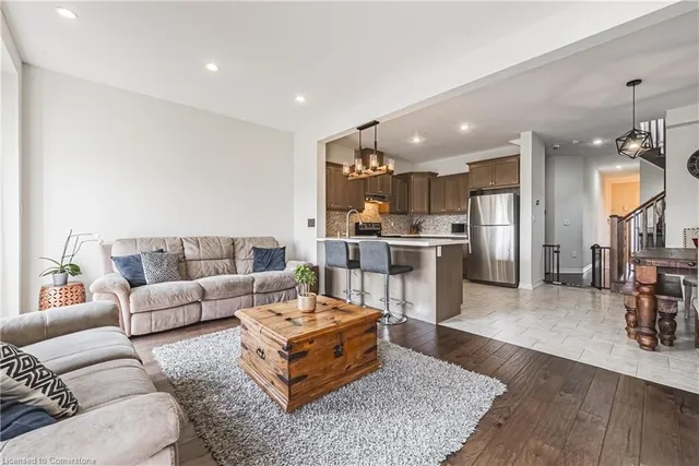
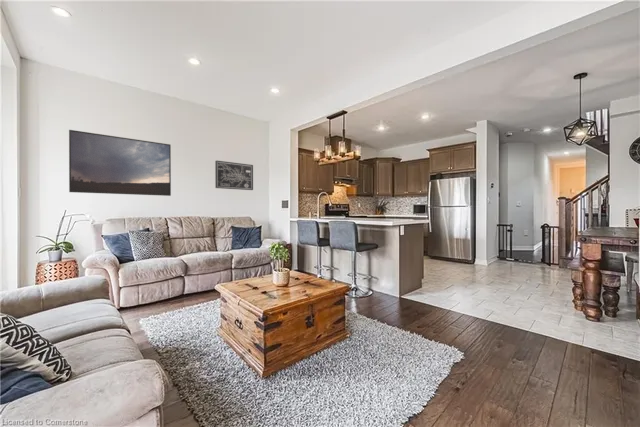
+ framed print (124, 166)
+ wall art (235, 176)
